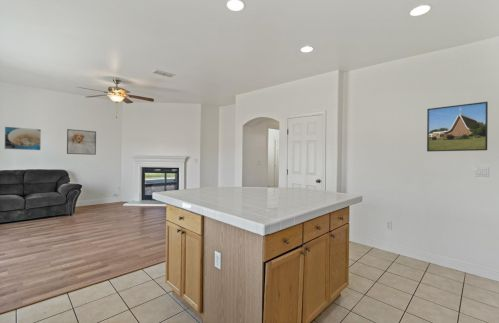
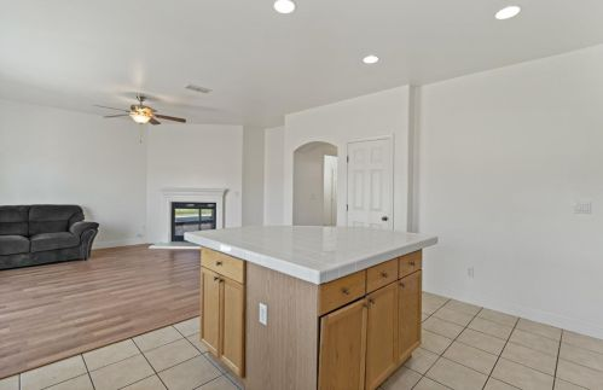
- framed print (23, 138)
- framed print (81, 142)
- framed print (455, 128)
